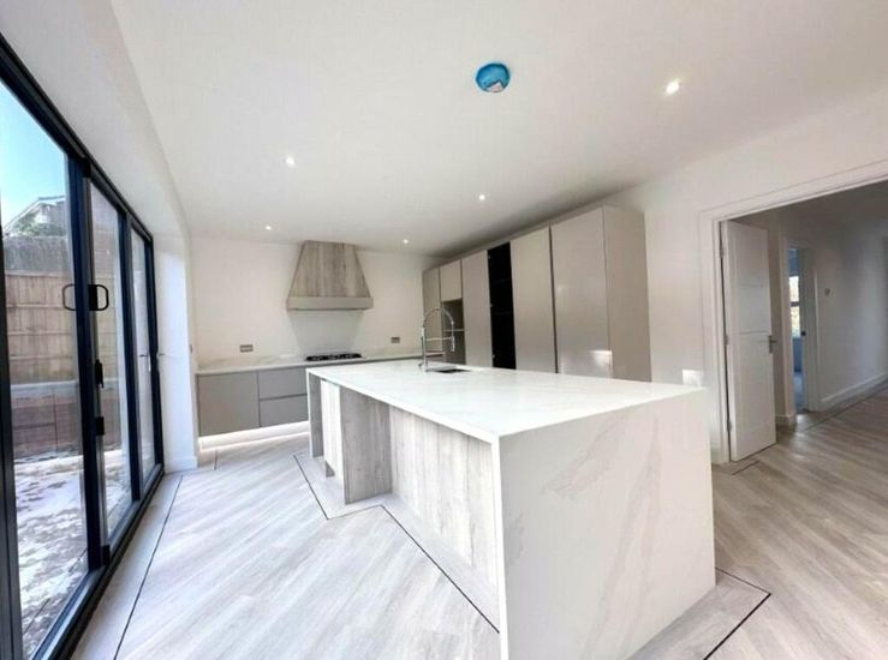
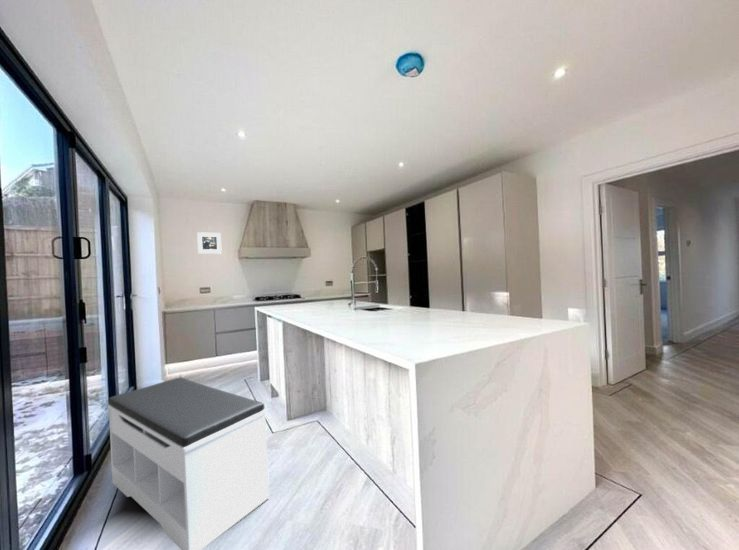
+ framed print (209, 243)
+ bench (184, 444)
